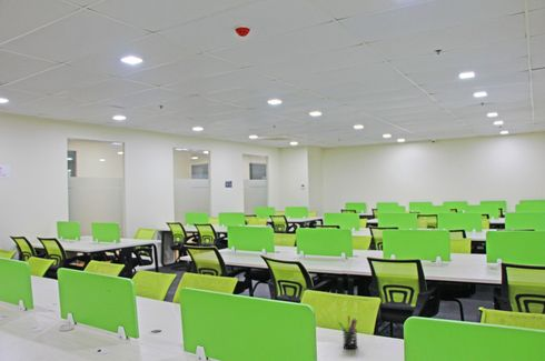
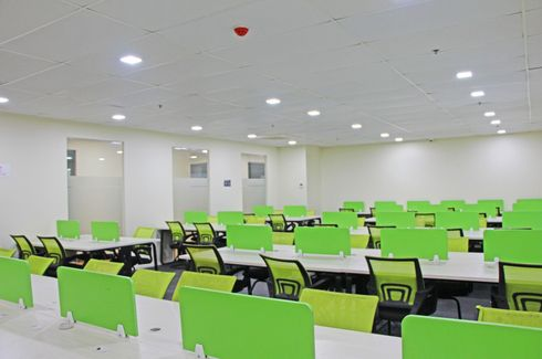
- pen holder (348, 331)
